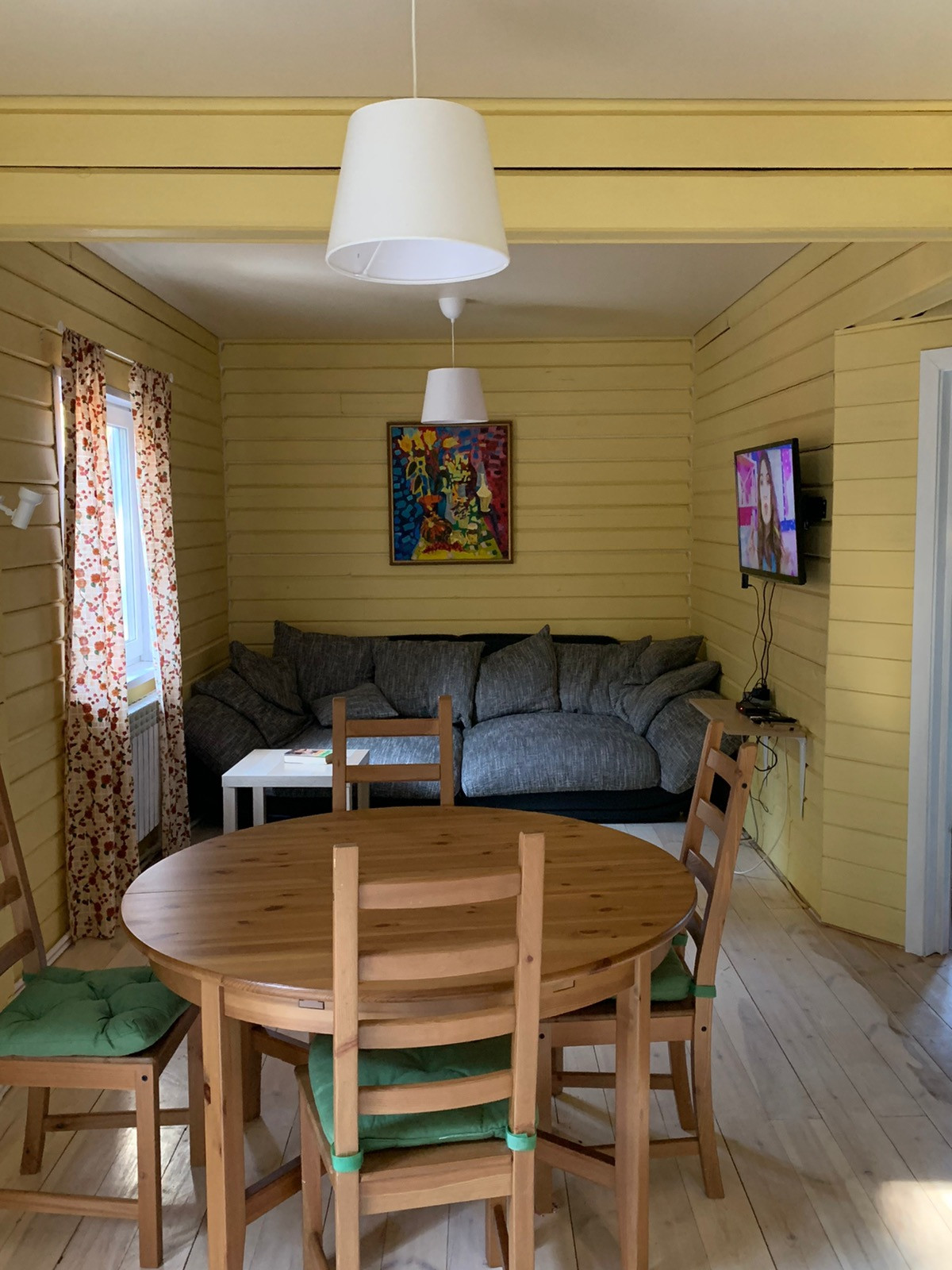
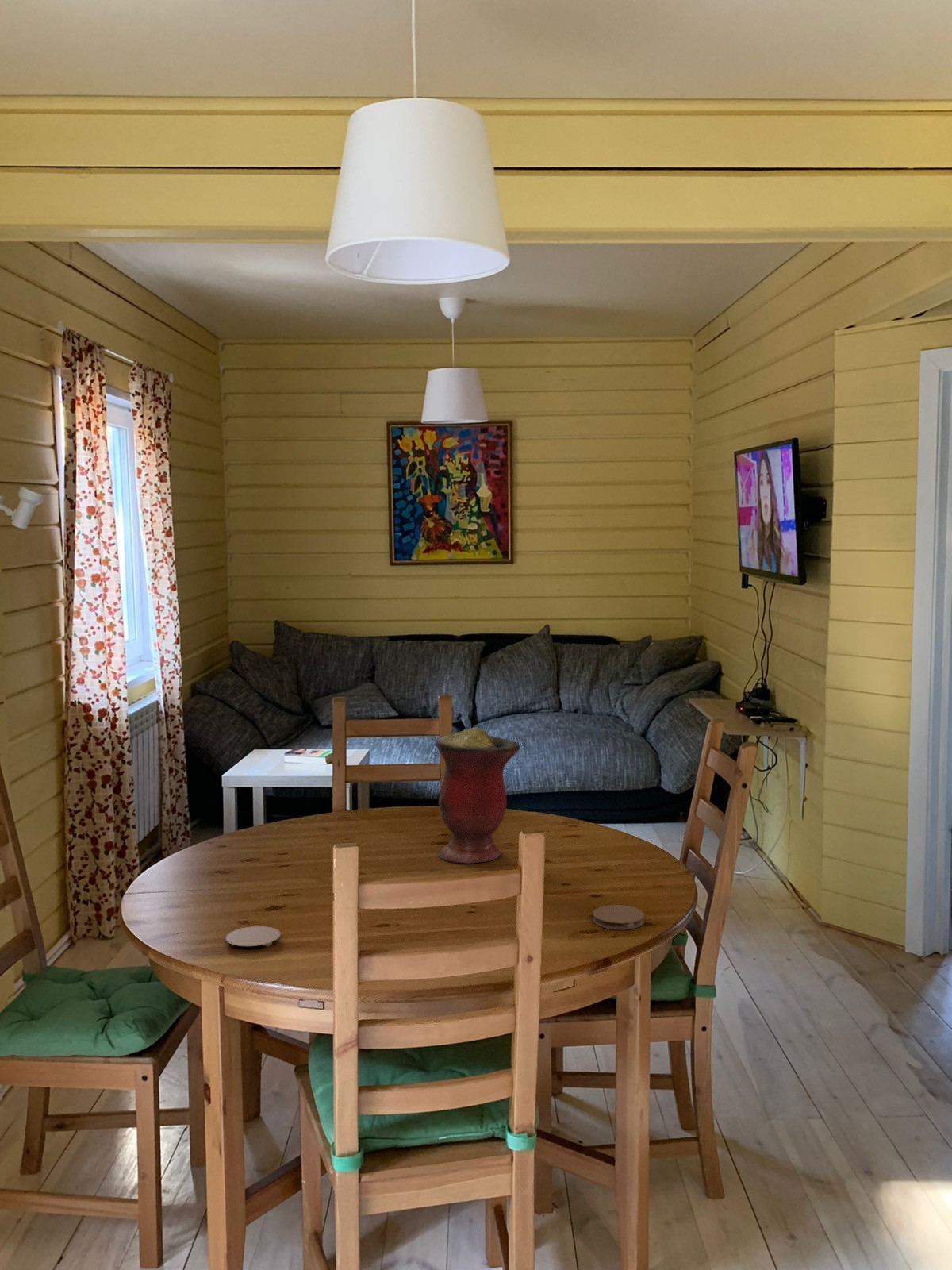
+ coaster (618, 917)
+ coaster (253, 939)
+ vase (478, 791)
